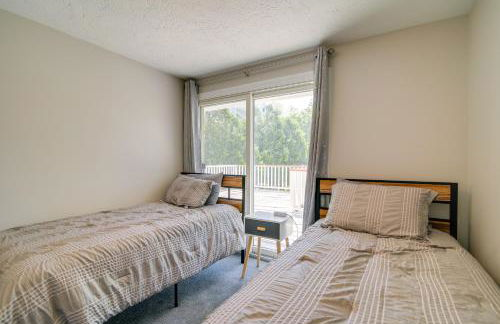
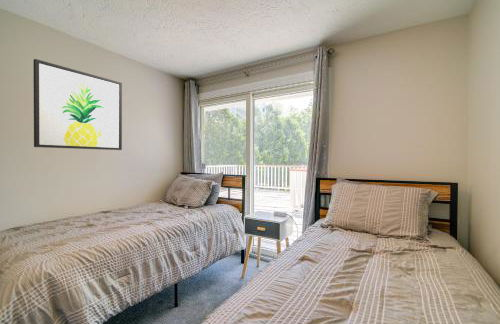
+ wall art (83, 110)
